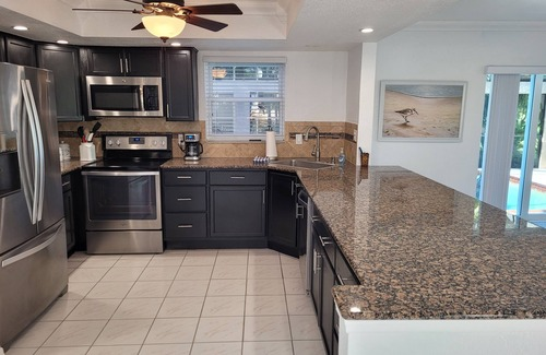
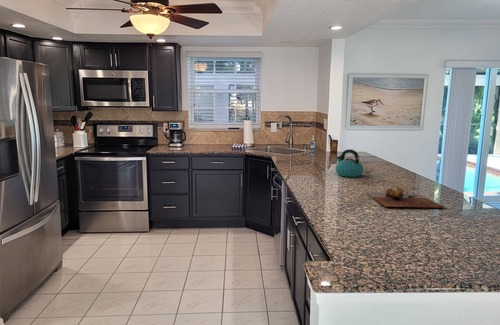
+ kettle (348, 162)
+ cutting board (398, 192)
